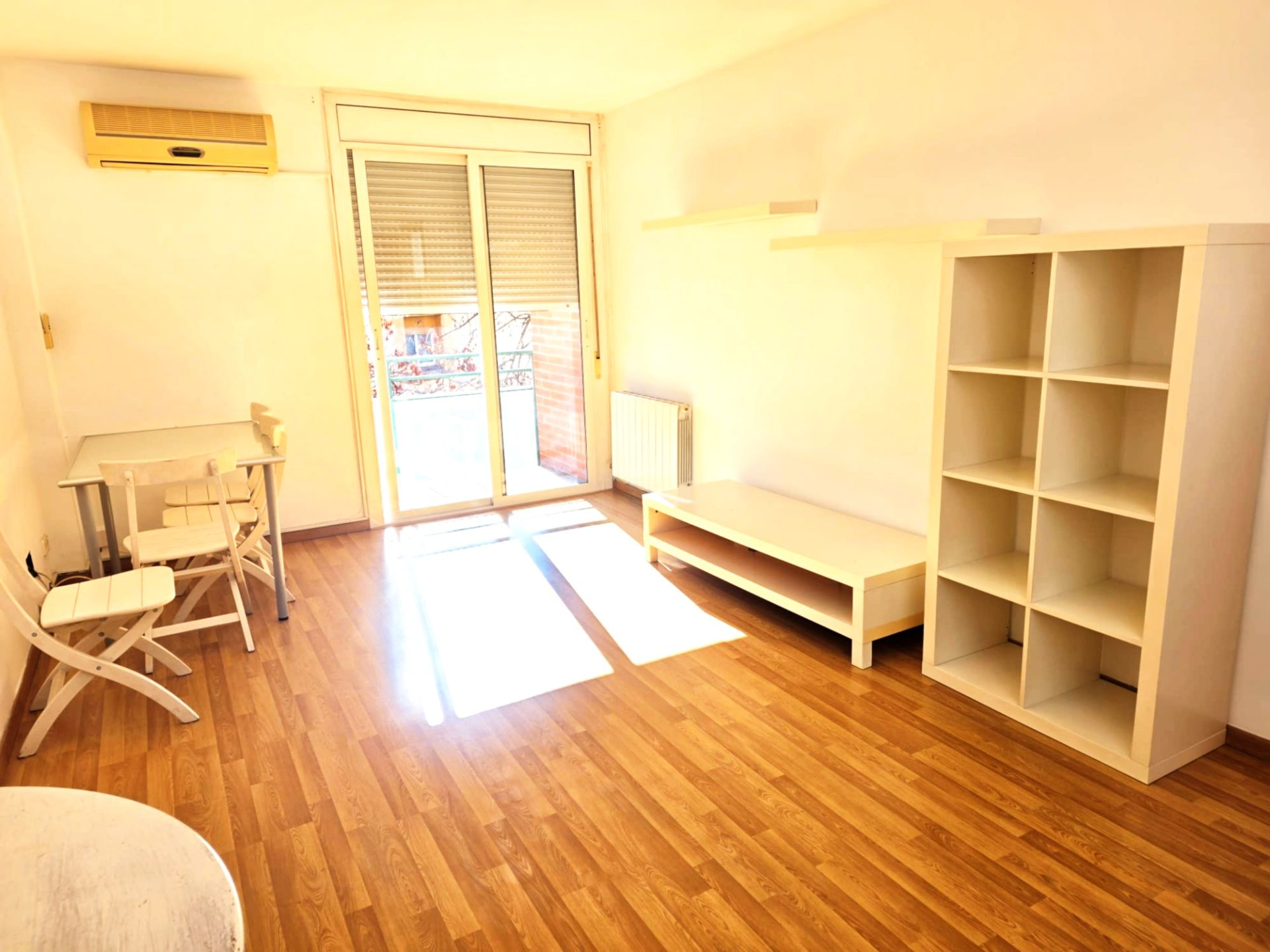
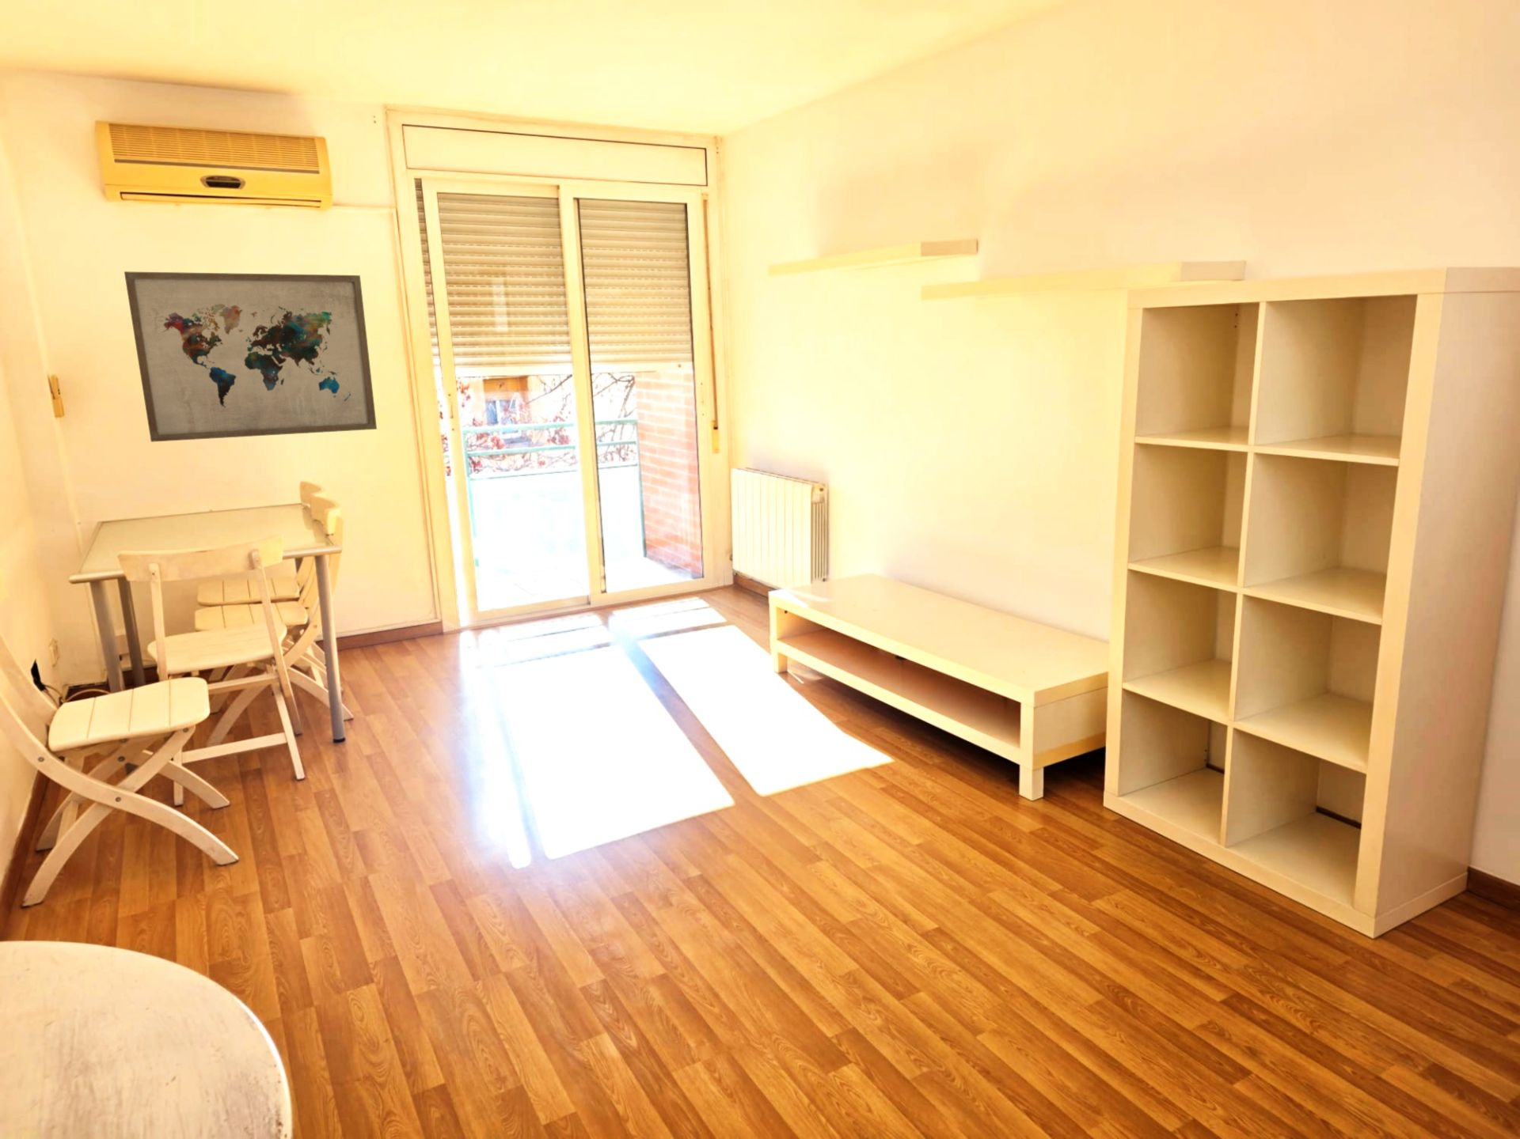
+ wall art (259, 355)
